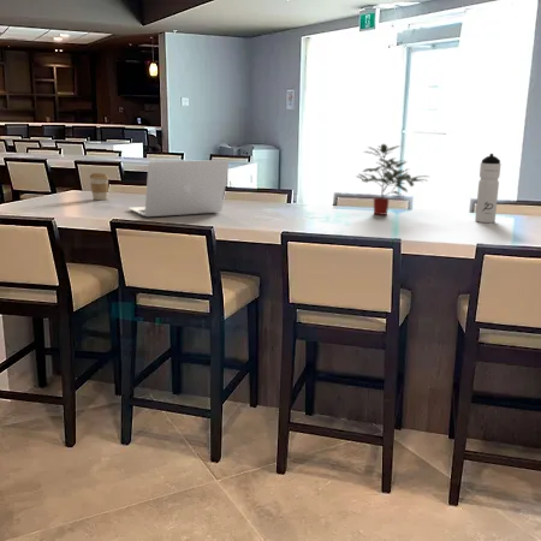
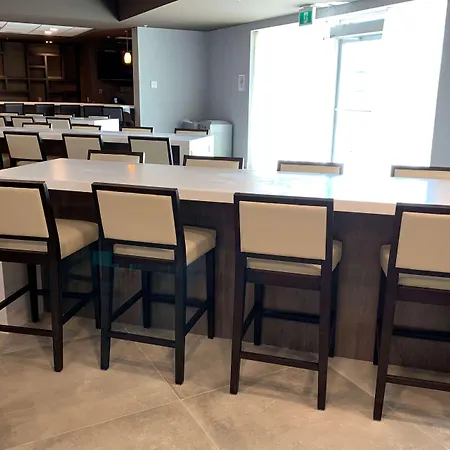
- potted plant (393, 179)
- coffee cup (99, 185)
- laptop (177, 185)
- water bottle (488, 188)
